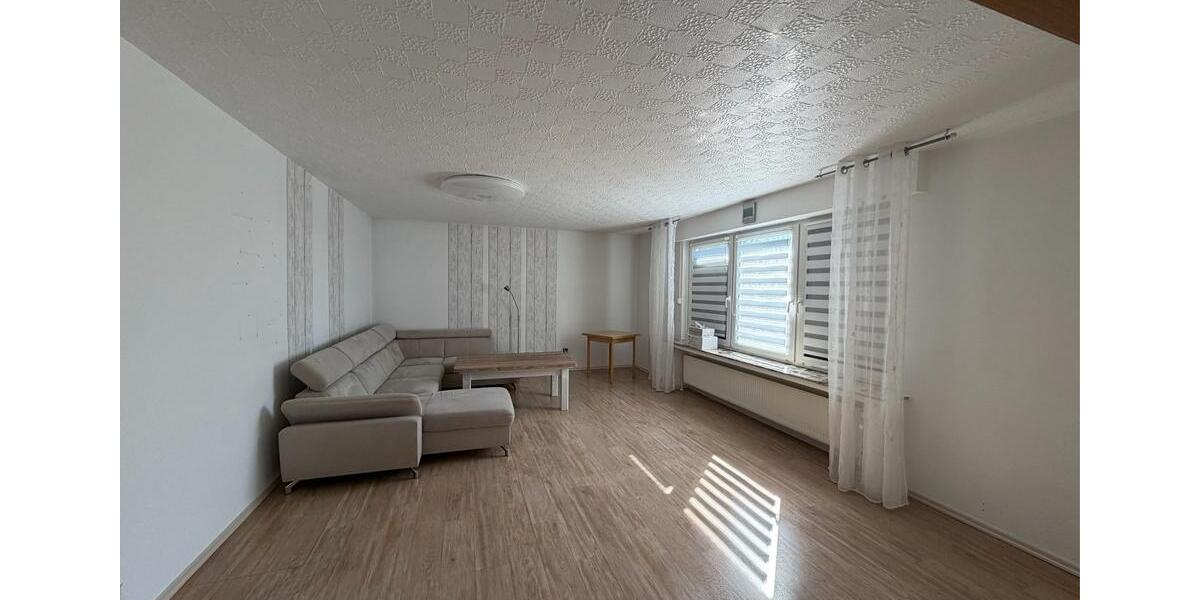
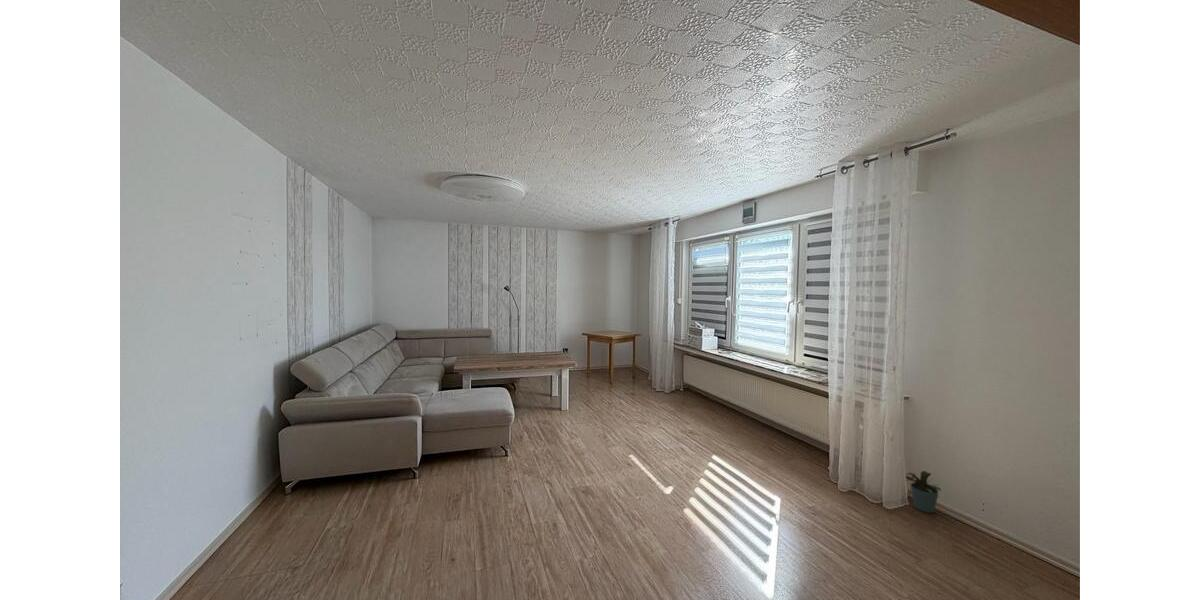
+ potted plant (920, 488)
